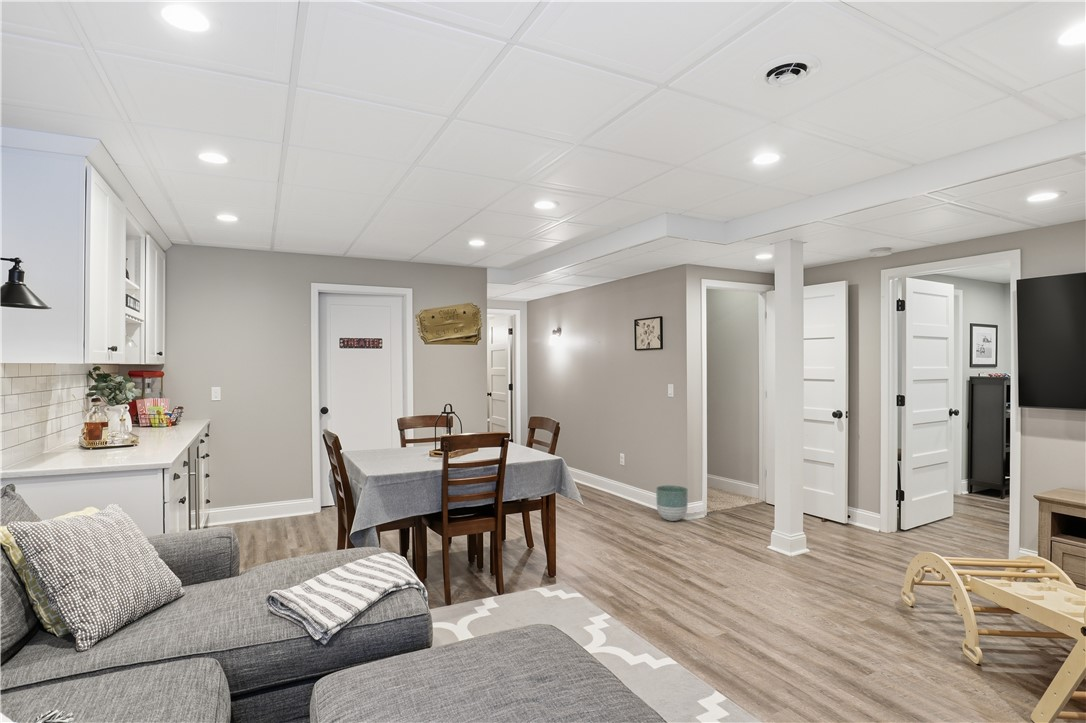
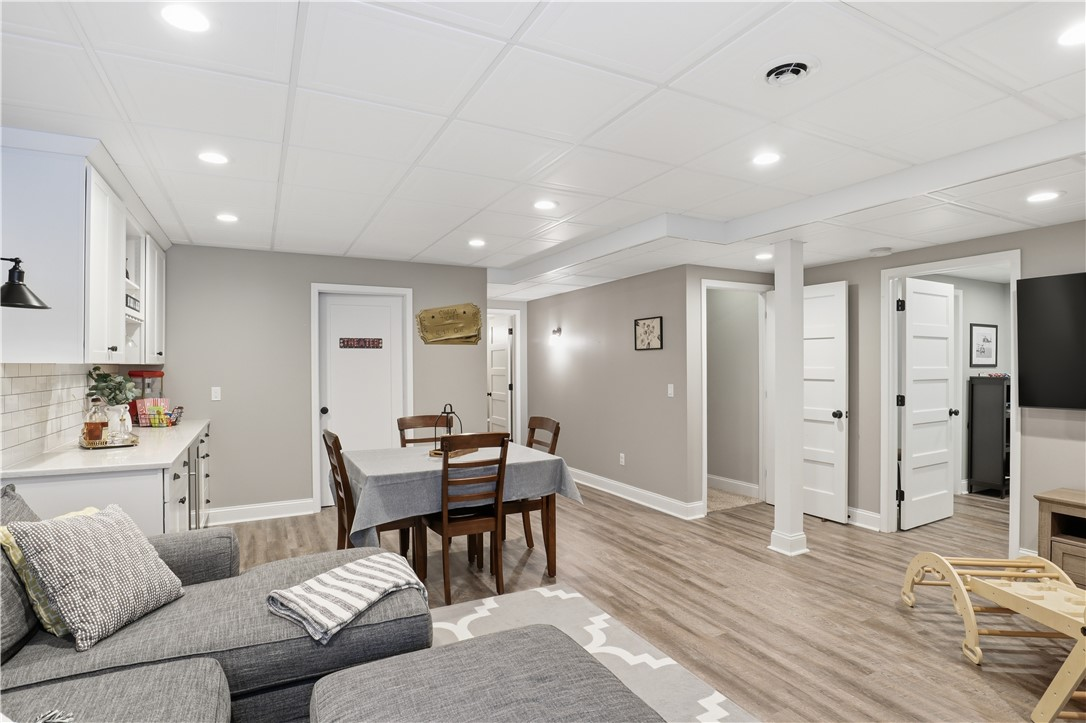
- planter (671, 504)
